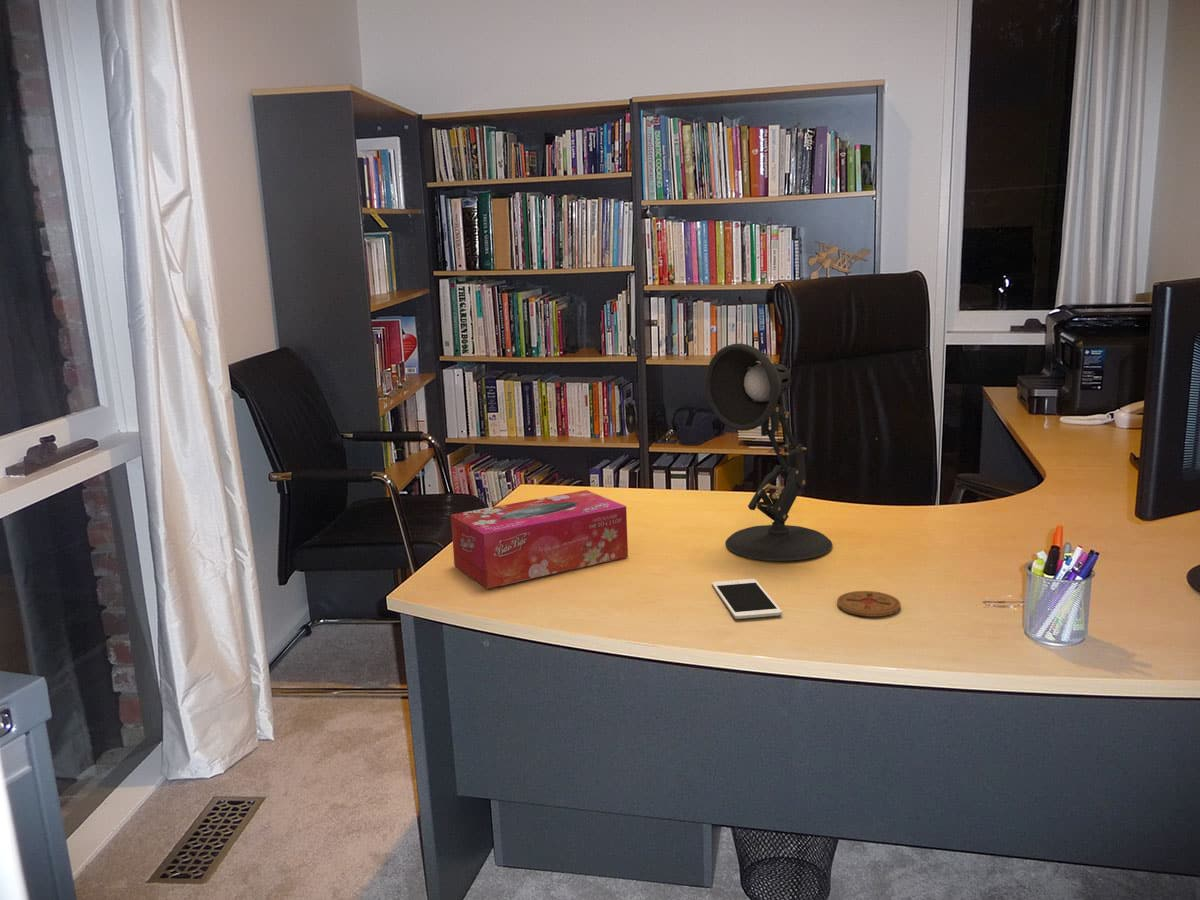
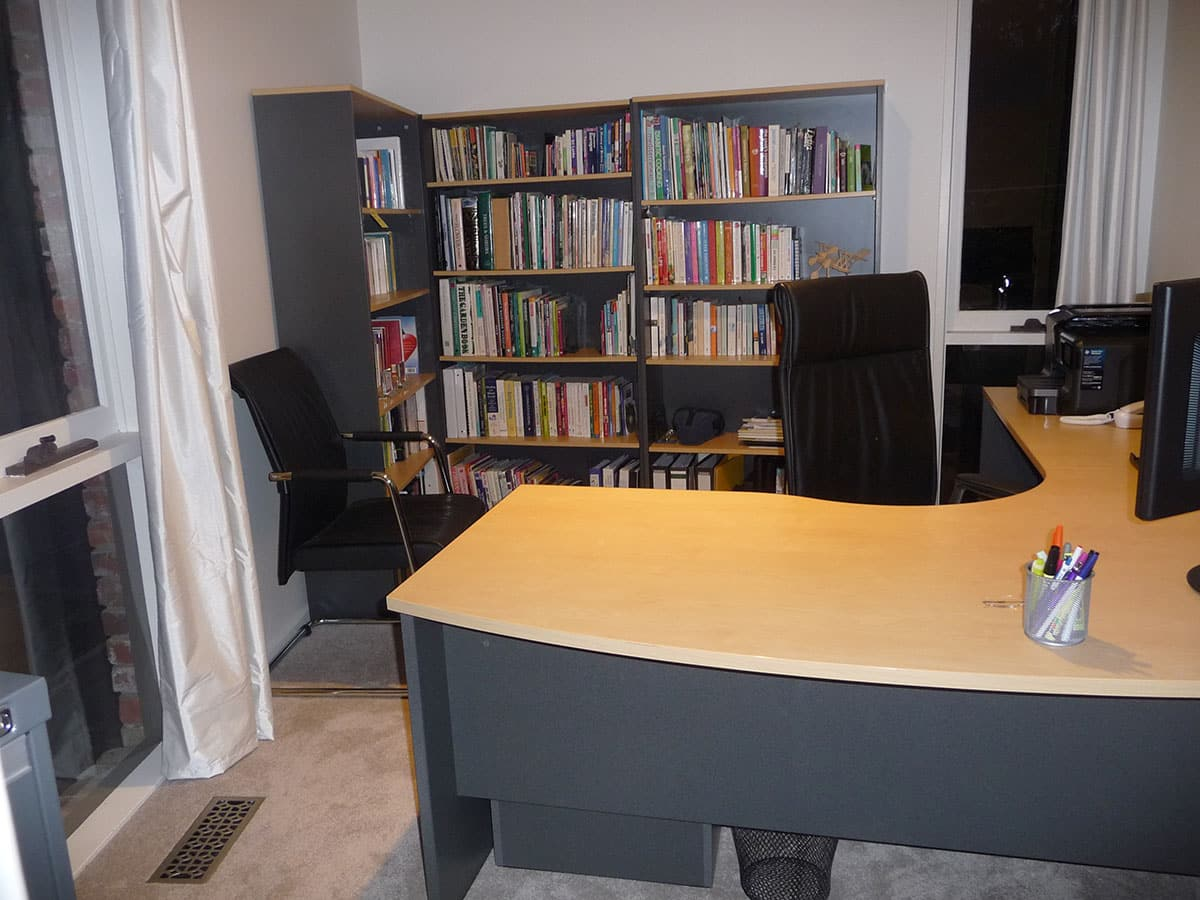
- cell phone (745, 597)
- desk lamp (775, 443)
- tissue box (540, 536)
- coaster (868, 603)
